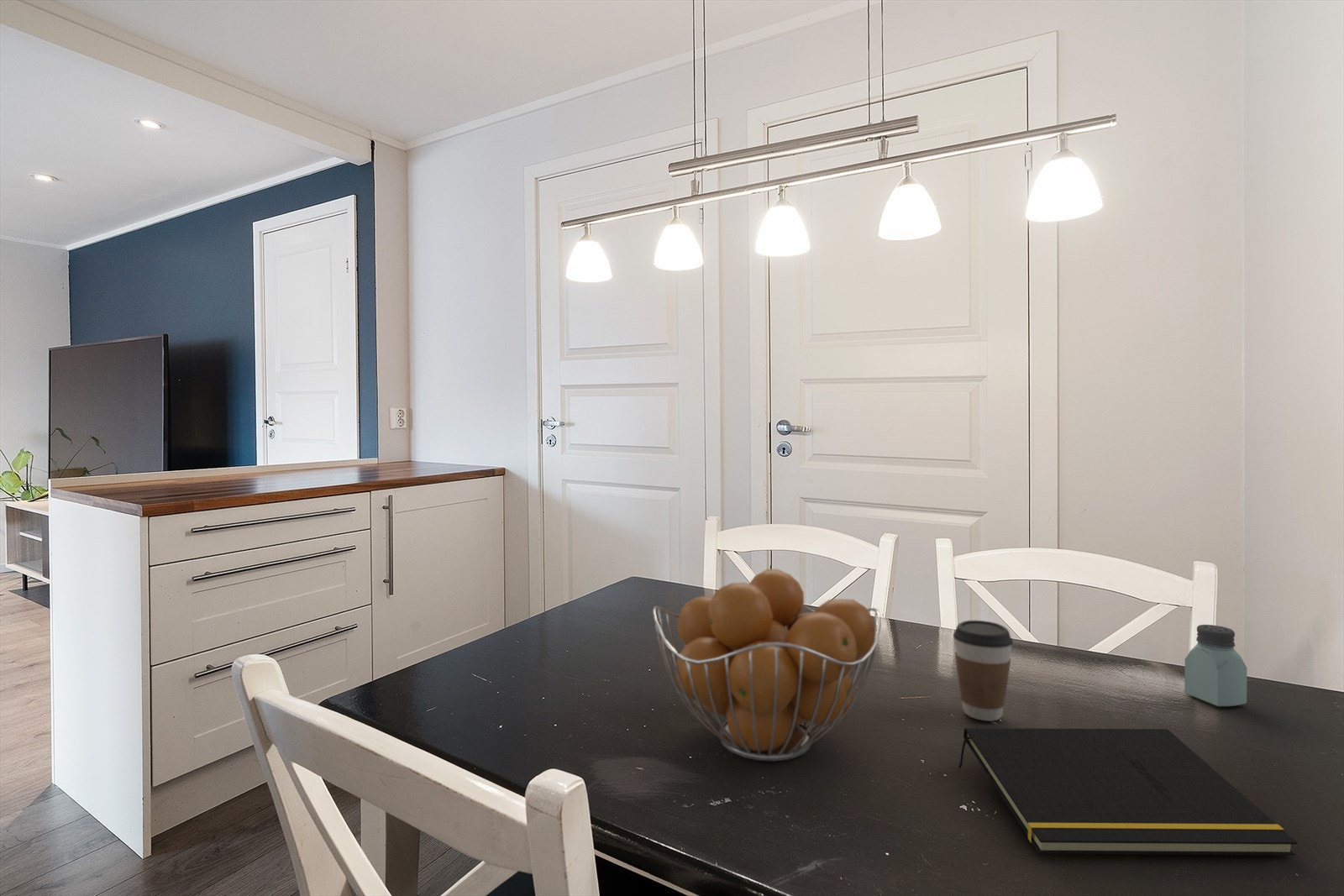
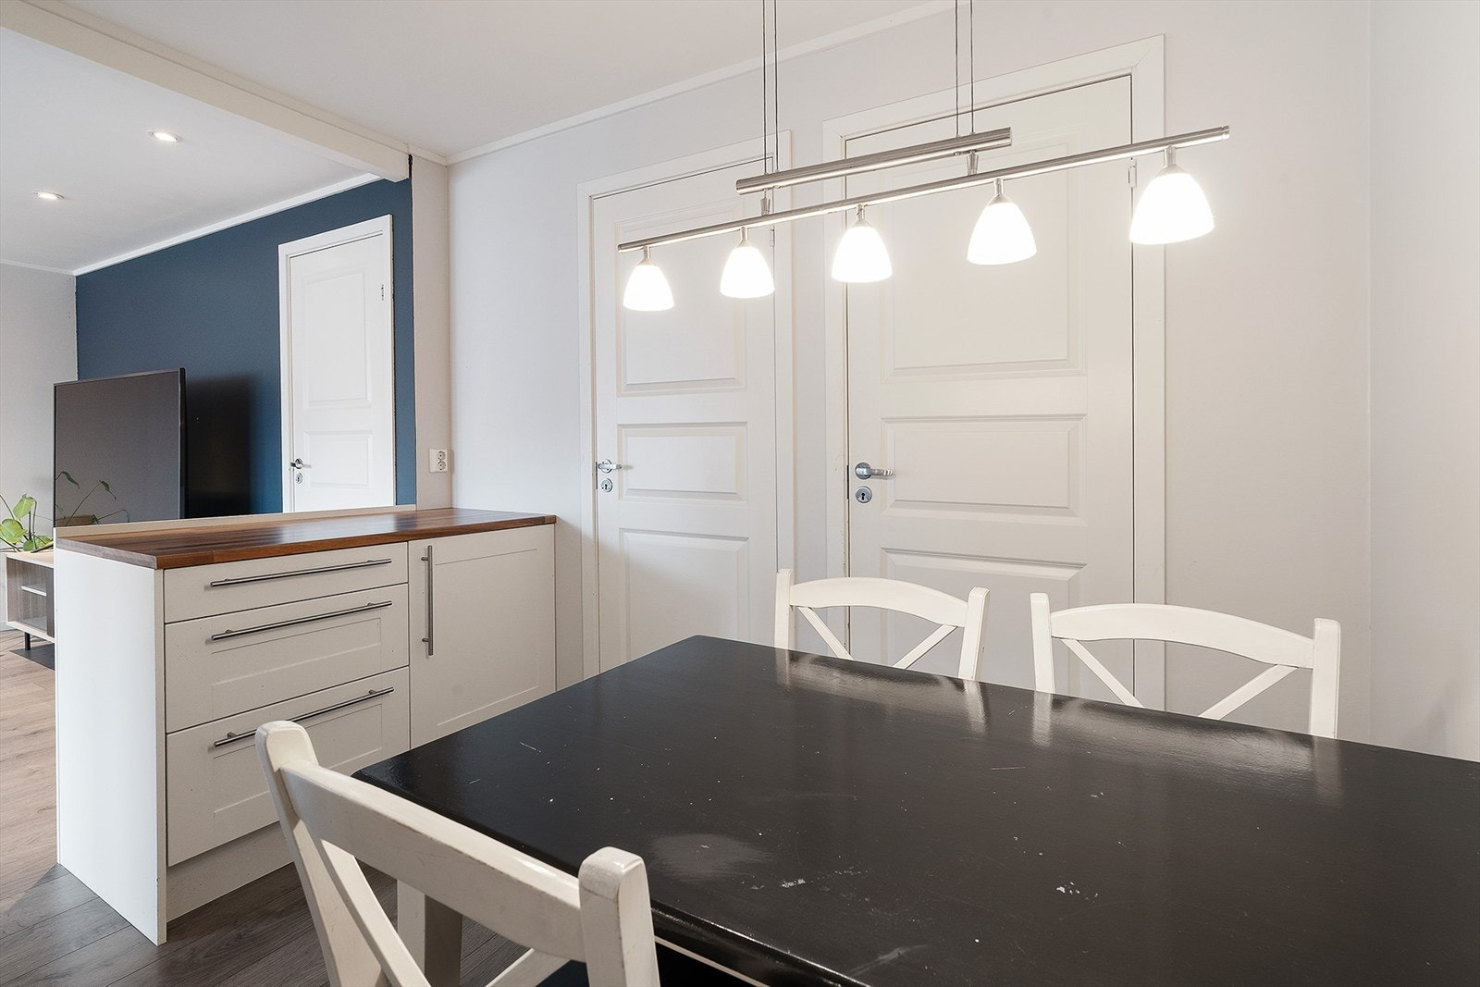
- fruit basket (764, 658)
- notepad (1110, 783)
- coffee cup (982, 670)
- saltshaker (1215, 663)
